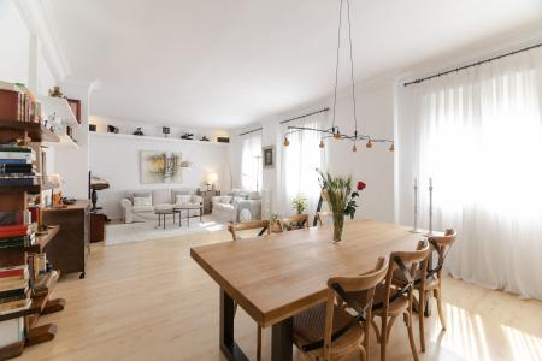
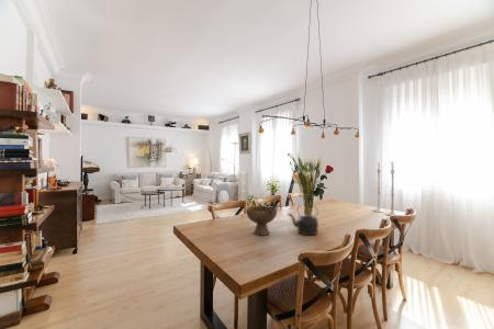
+ kettle (302, 217)
+ bowl (261, 219)
